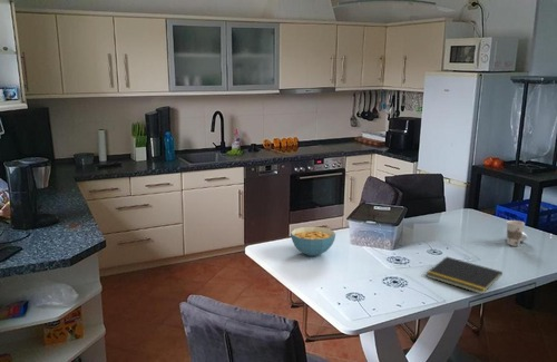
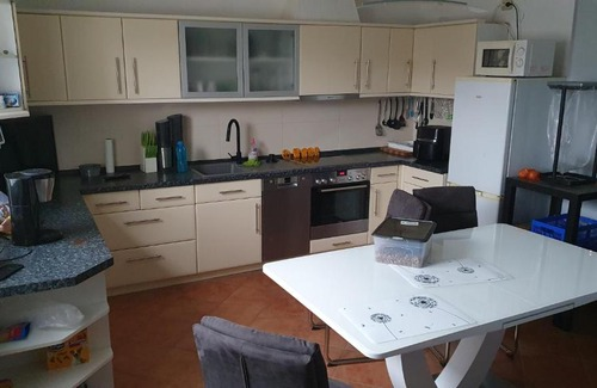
- cup (516, 232)
- cereal bowl (312, 243)
- notepad (462, 274)
